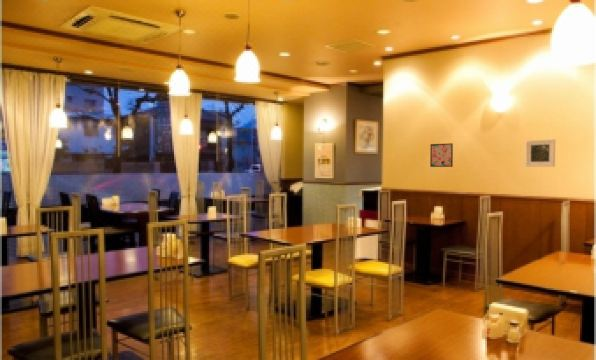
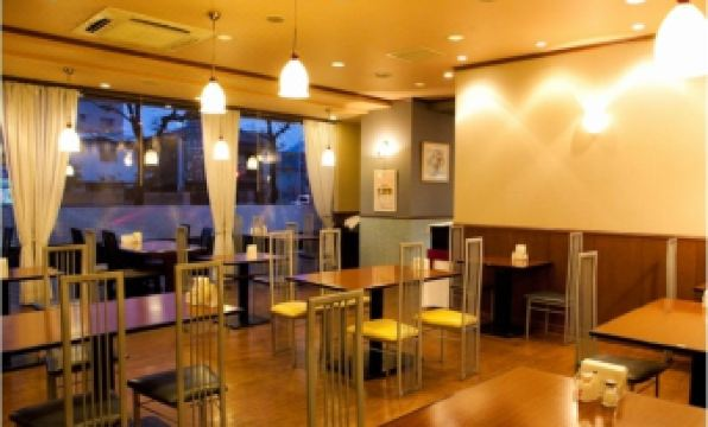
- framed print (540, 153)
- wall art (441, 155)
